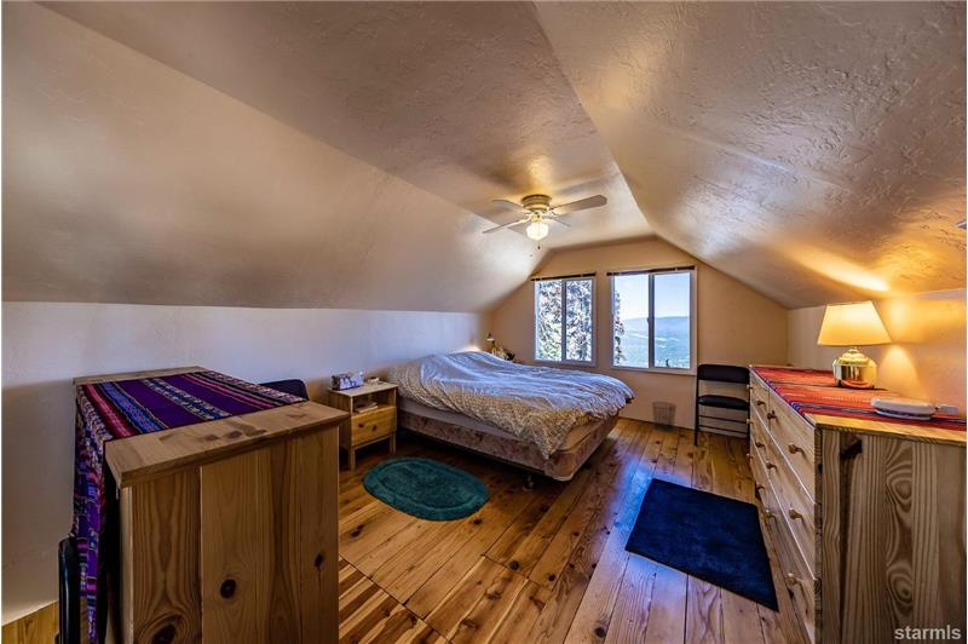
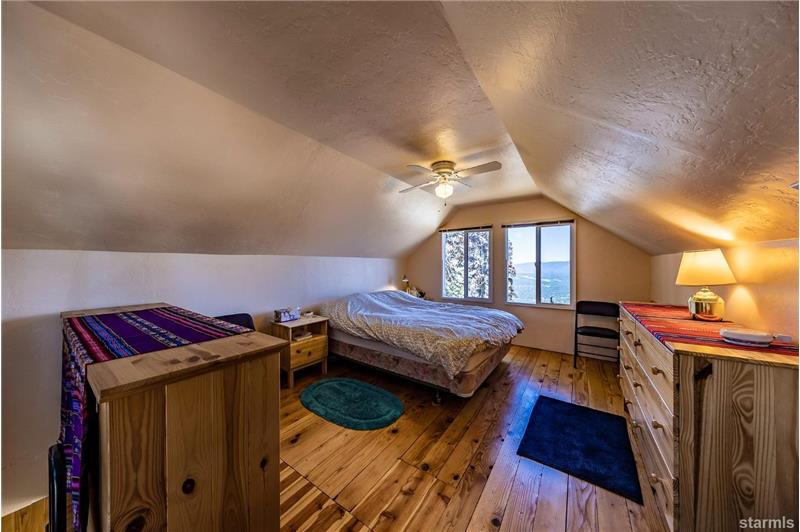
- waste bin (663, 415)
